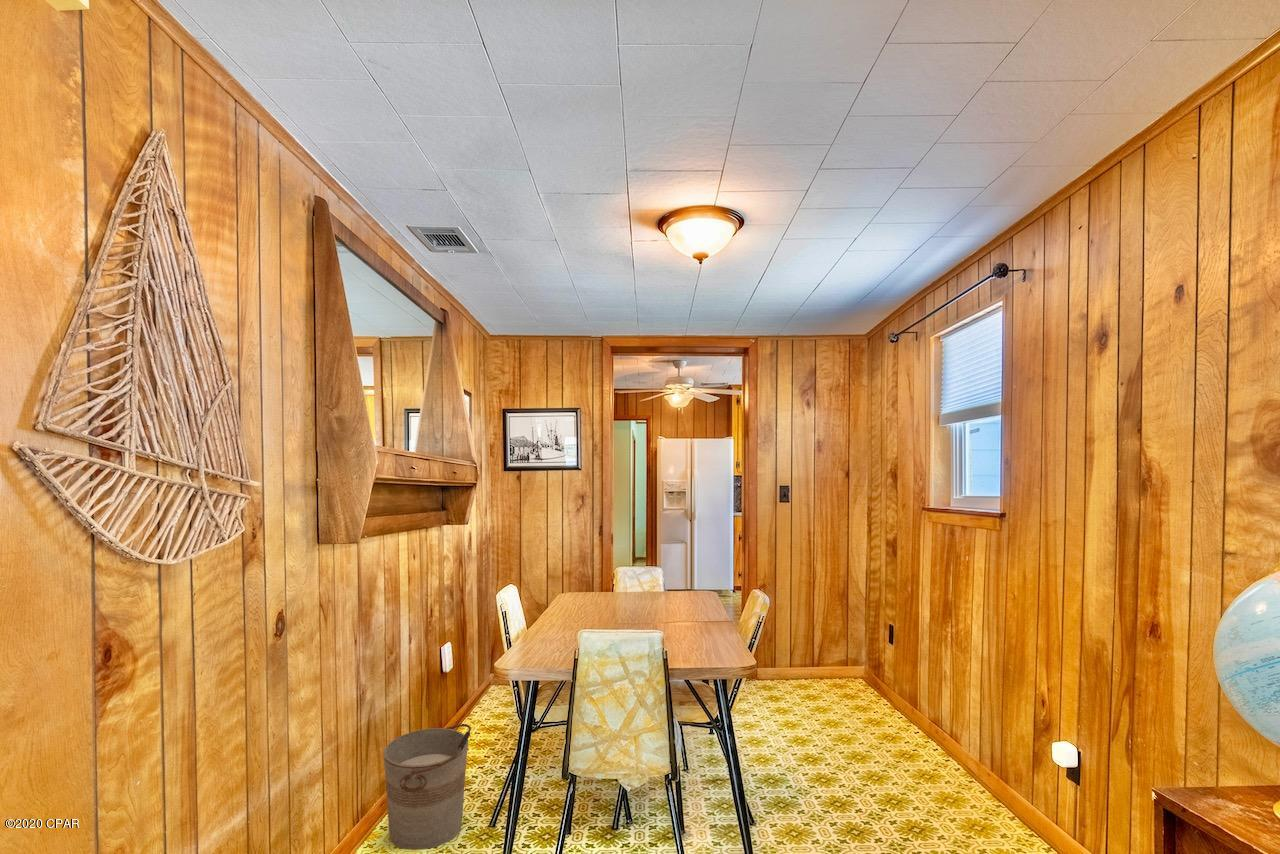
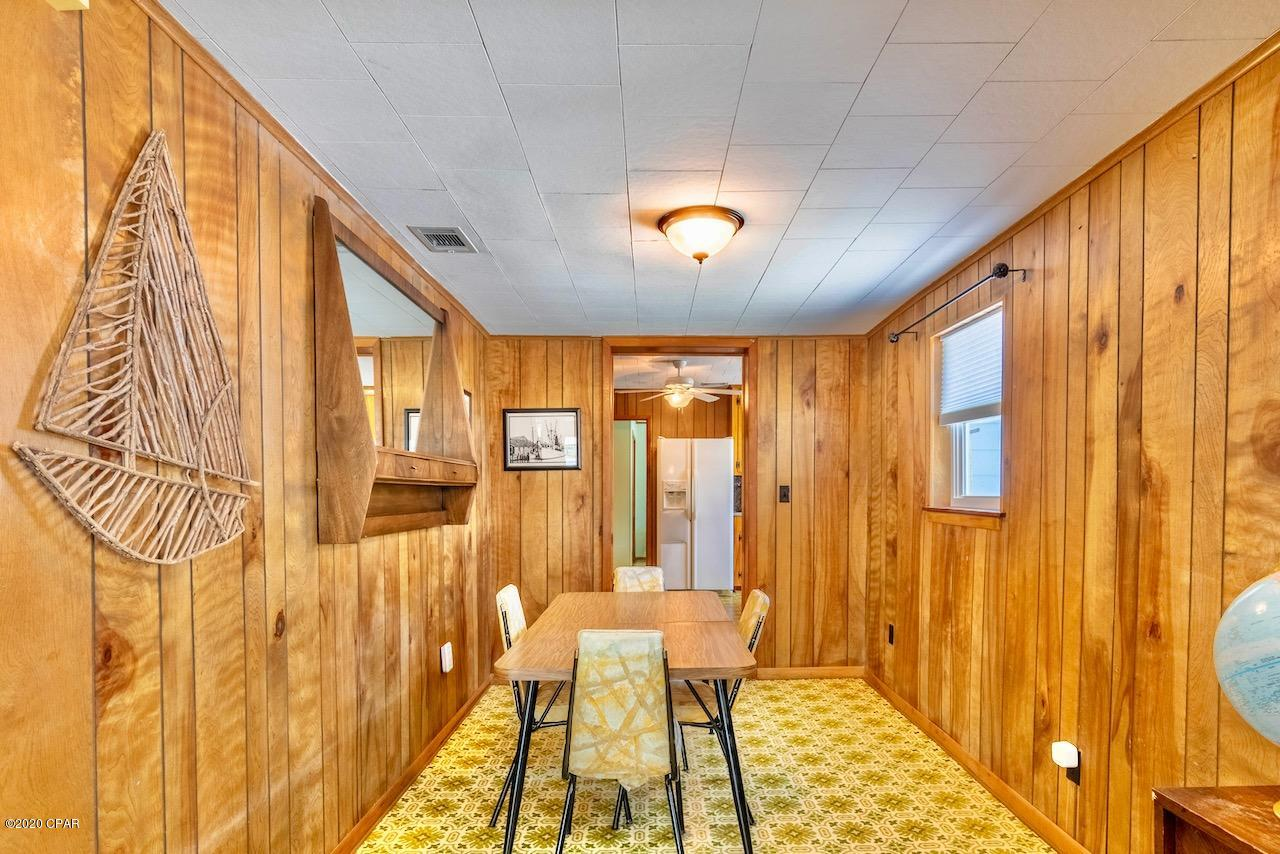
- bucket (426, 784)
